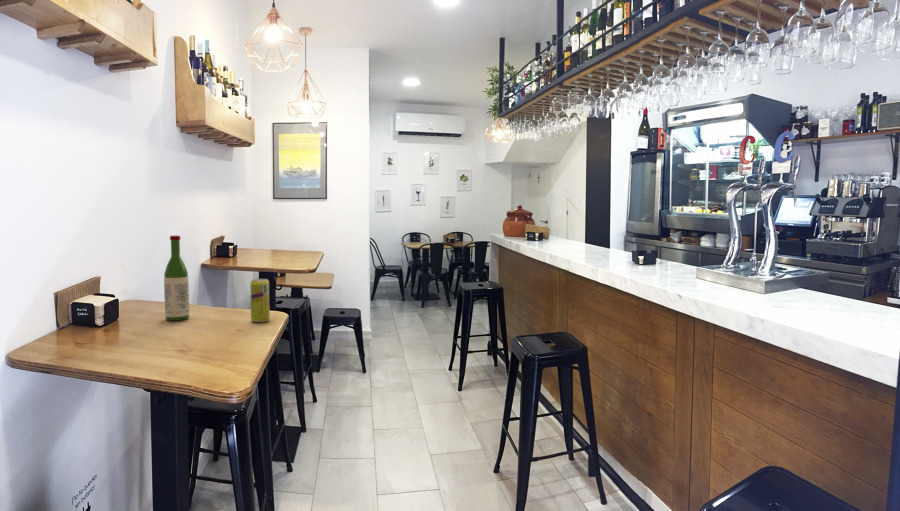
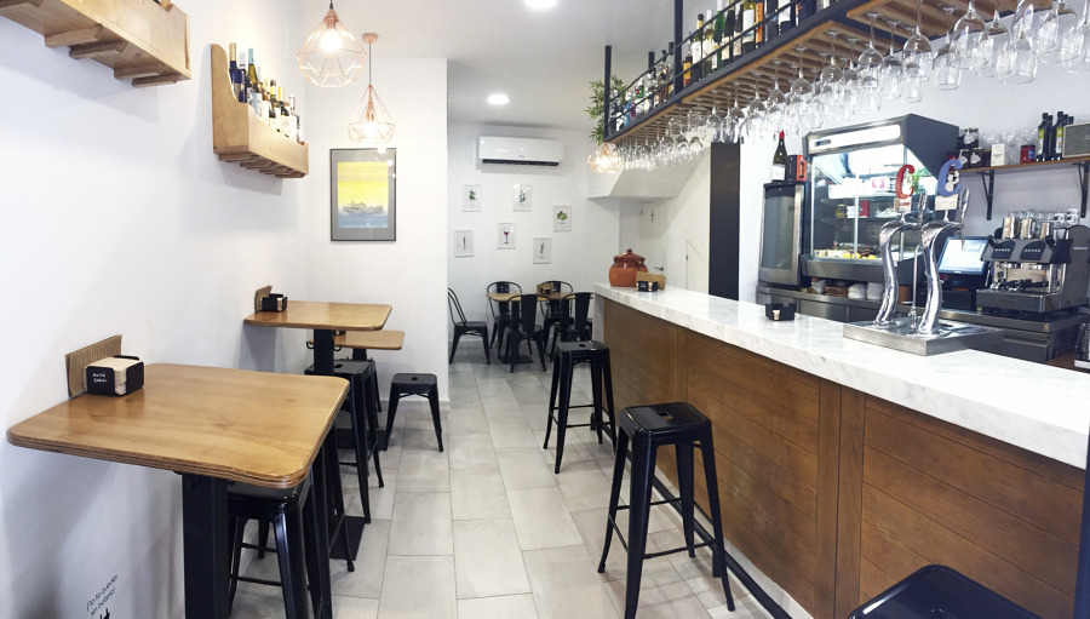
- beverage can (260, 300)
- wine bottle (176, 277)
